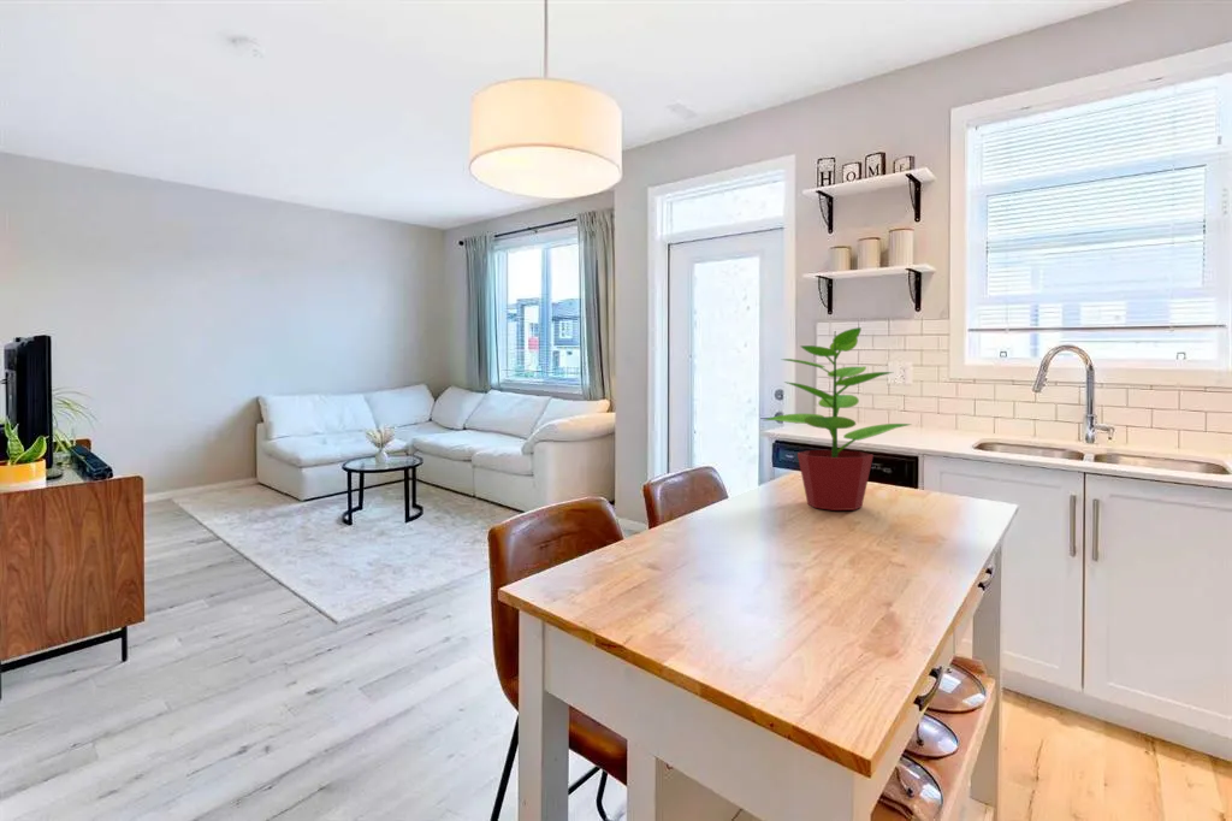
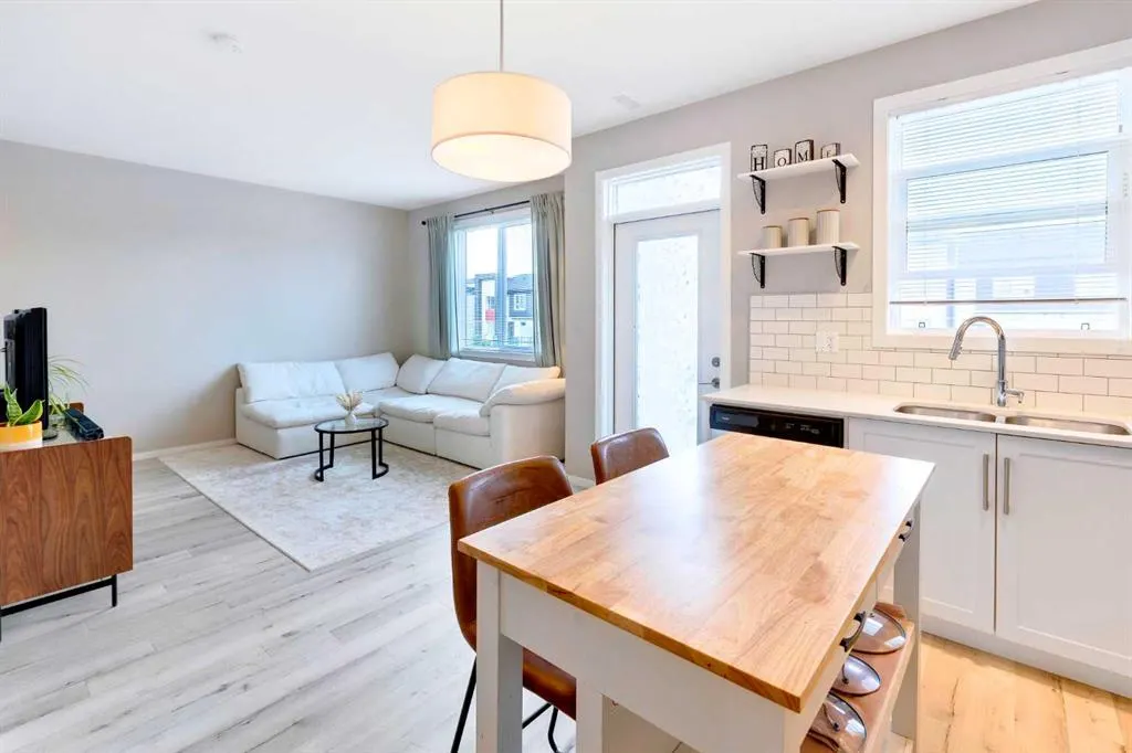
- potted plant (834, 414)
